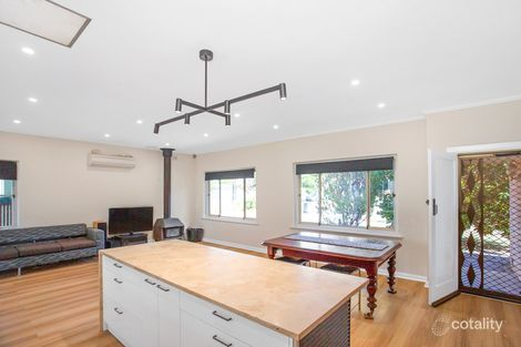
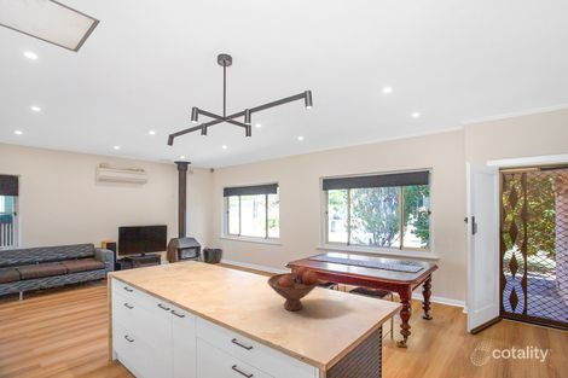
+ fruit bowl (292, 287)
